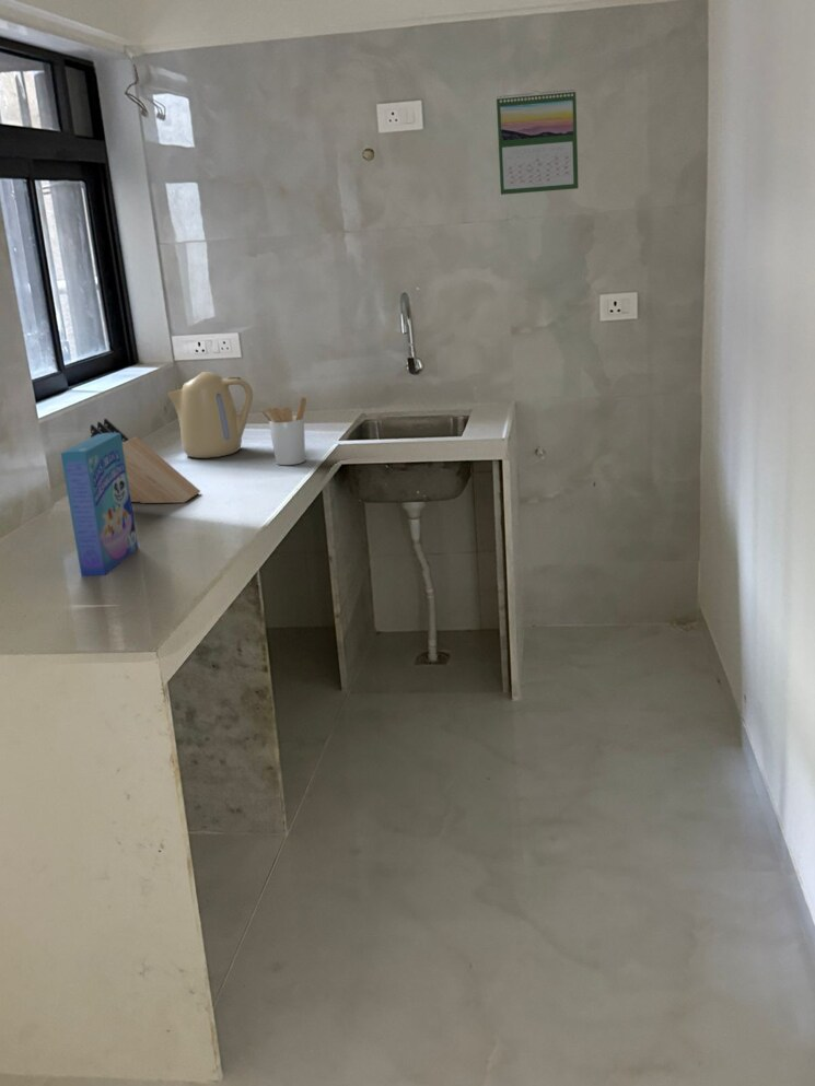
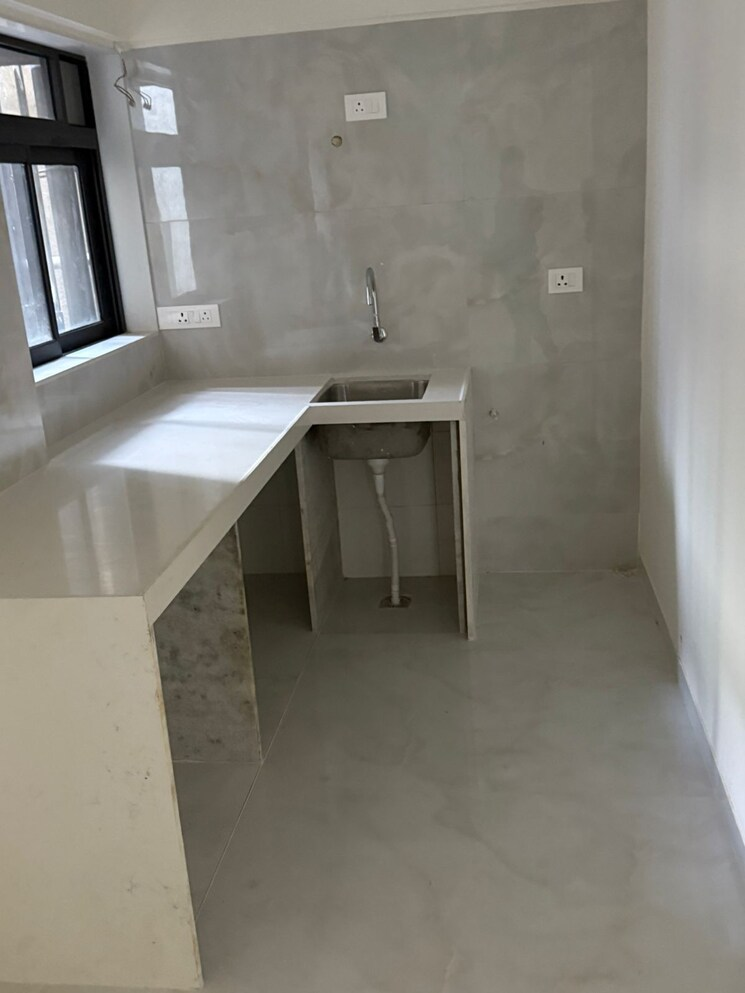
- calendar (537, 141)
- cereal box (101, 502)
- utensil holder (286, 431)
- kettle (211, 412)
- knife block (142, 459)
